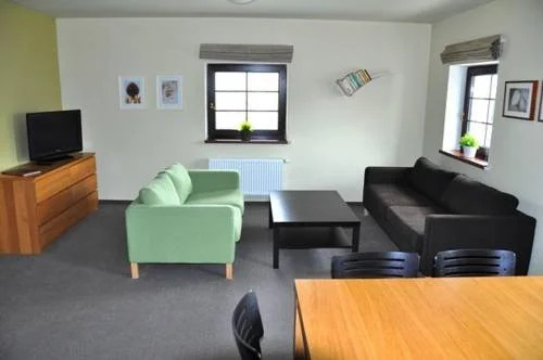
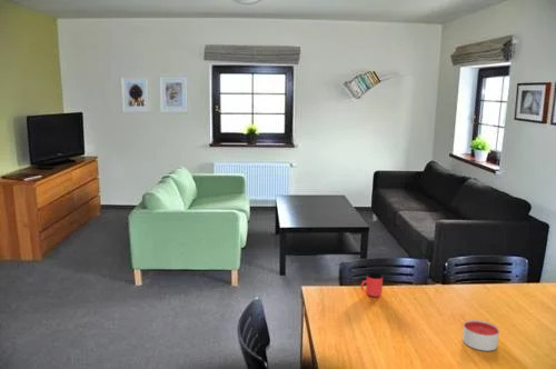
+ cup (370, 285)
+ candle (480, 333)
